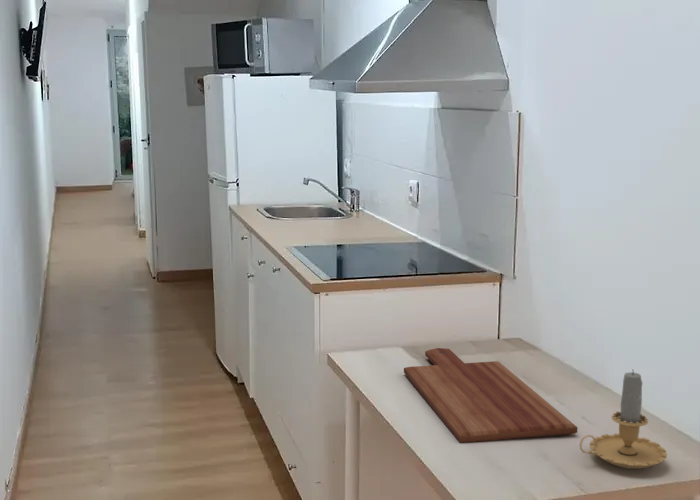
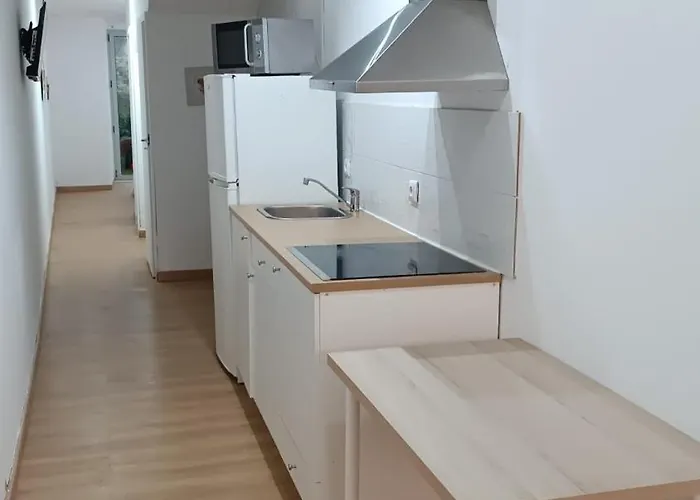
- cutting board (479, 394)
- candle (622, 415)
